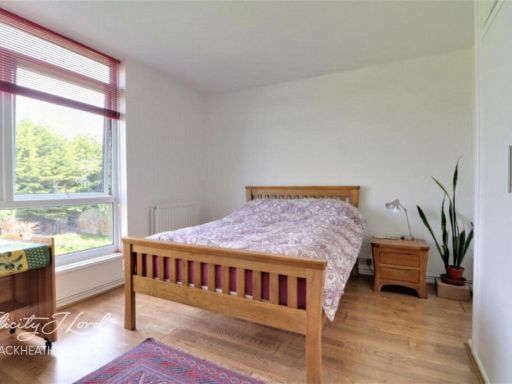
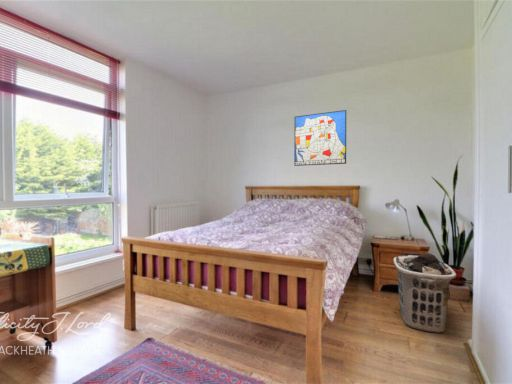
+ wall art (319, 139)
+ clothes hamper (421, 286)
